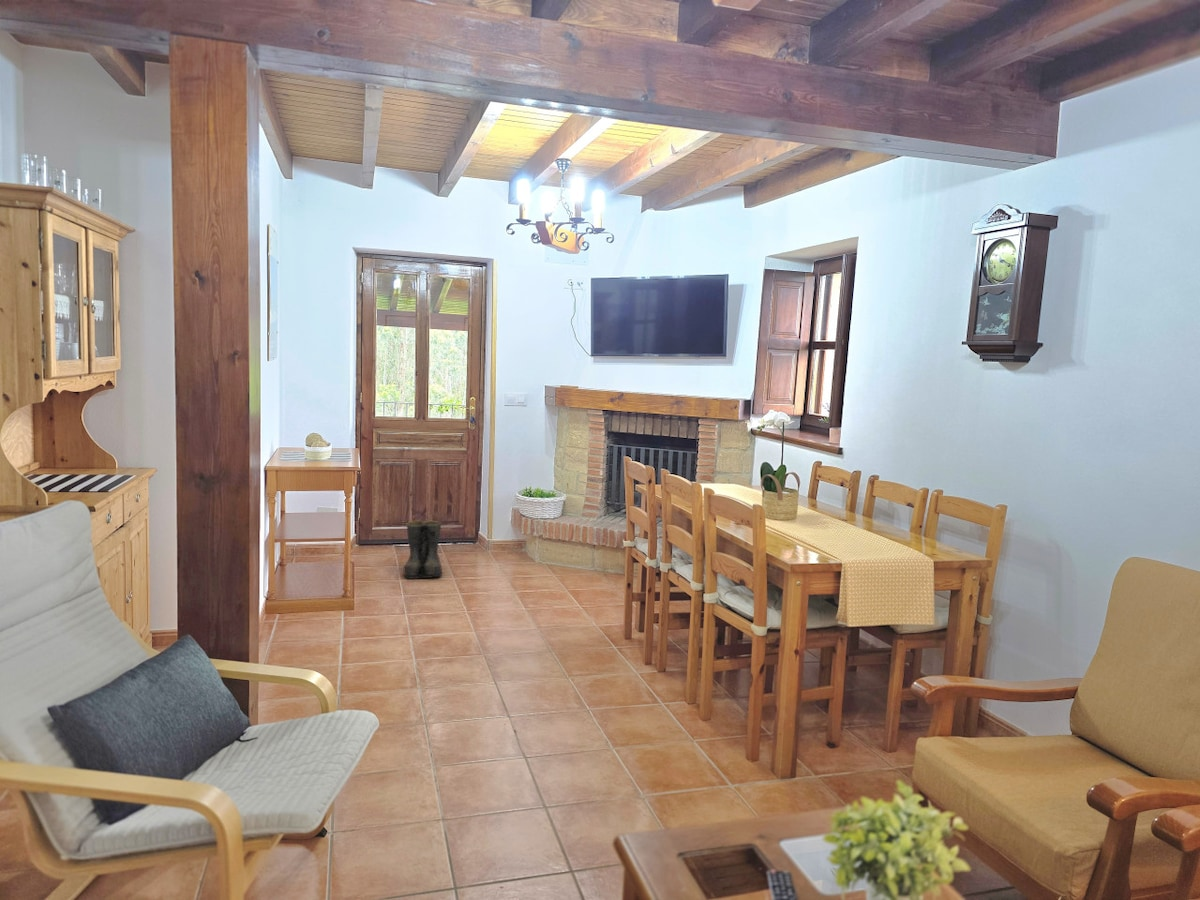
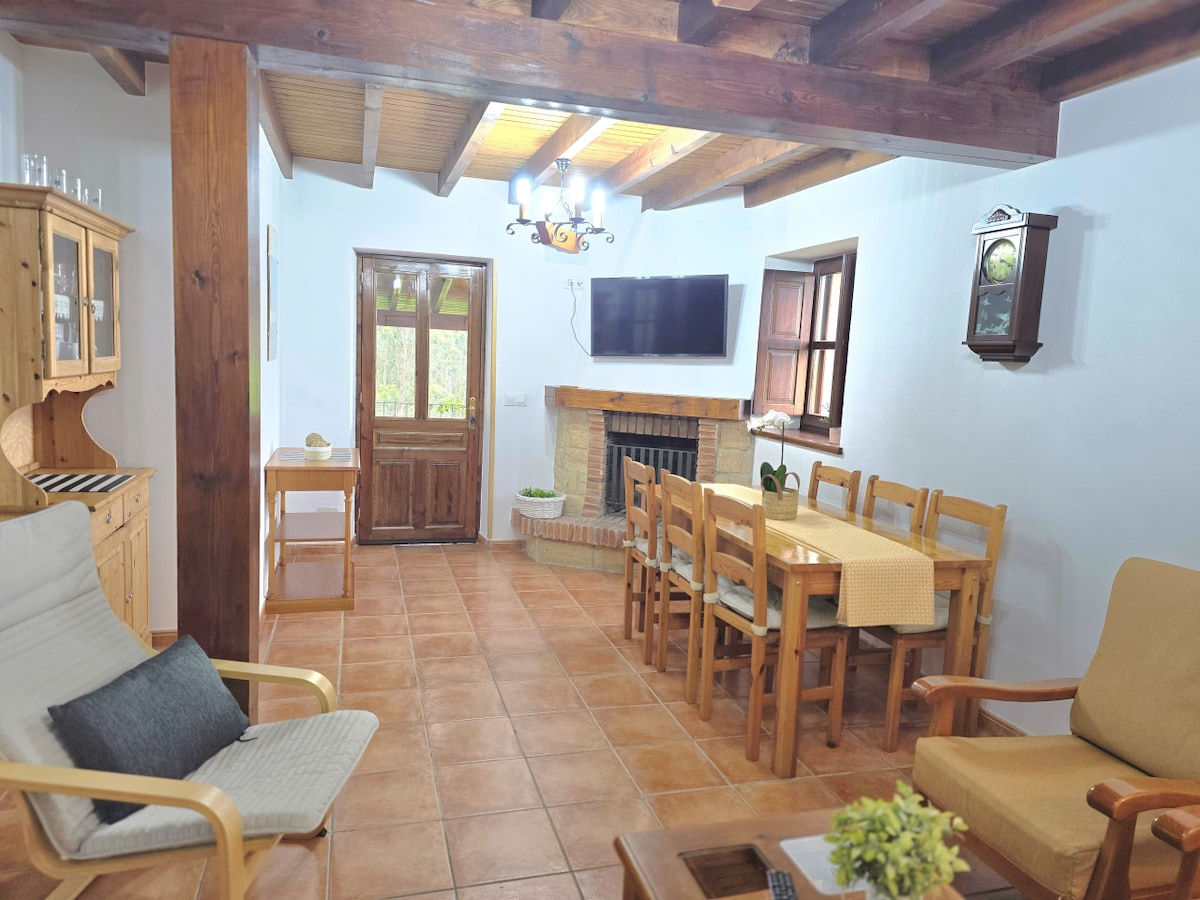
- boots (423, 548)
